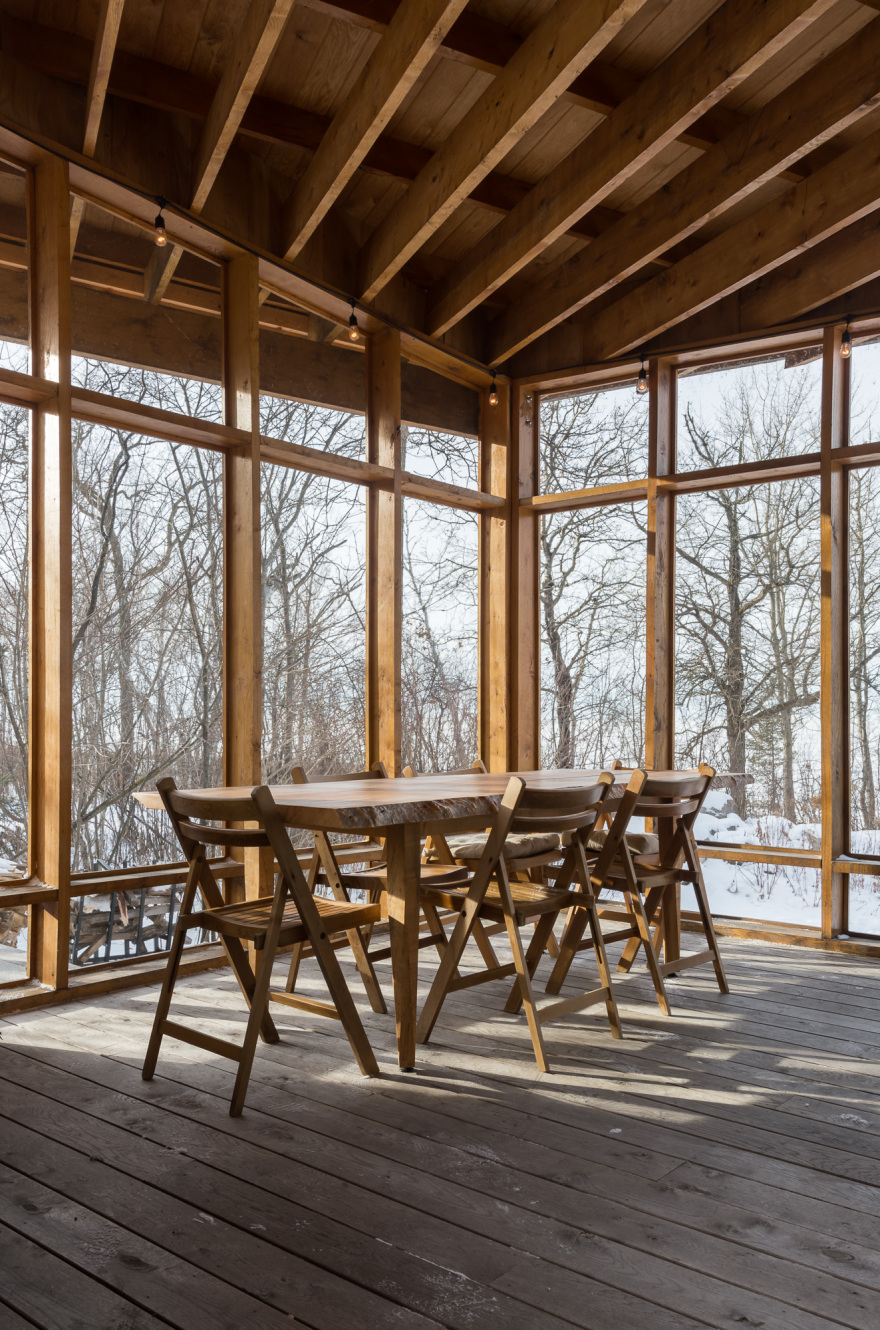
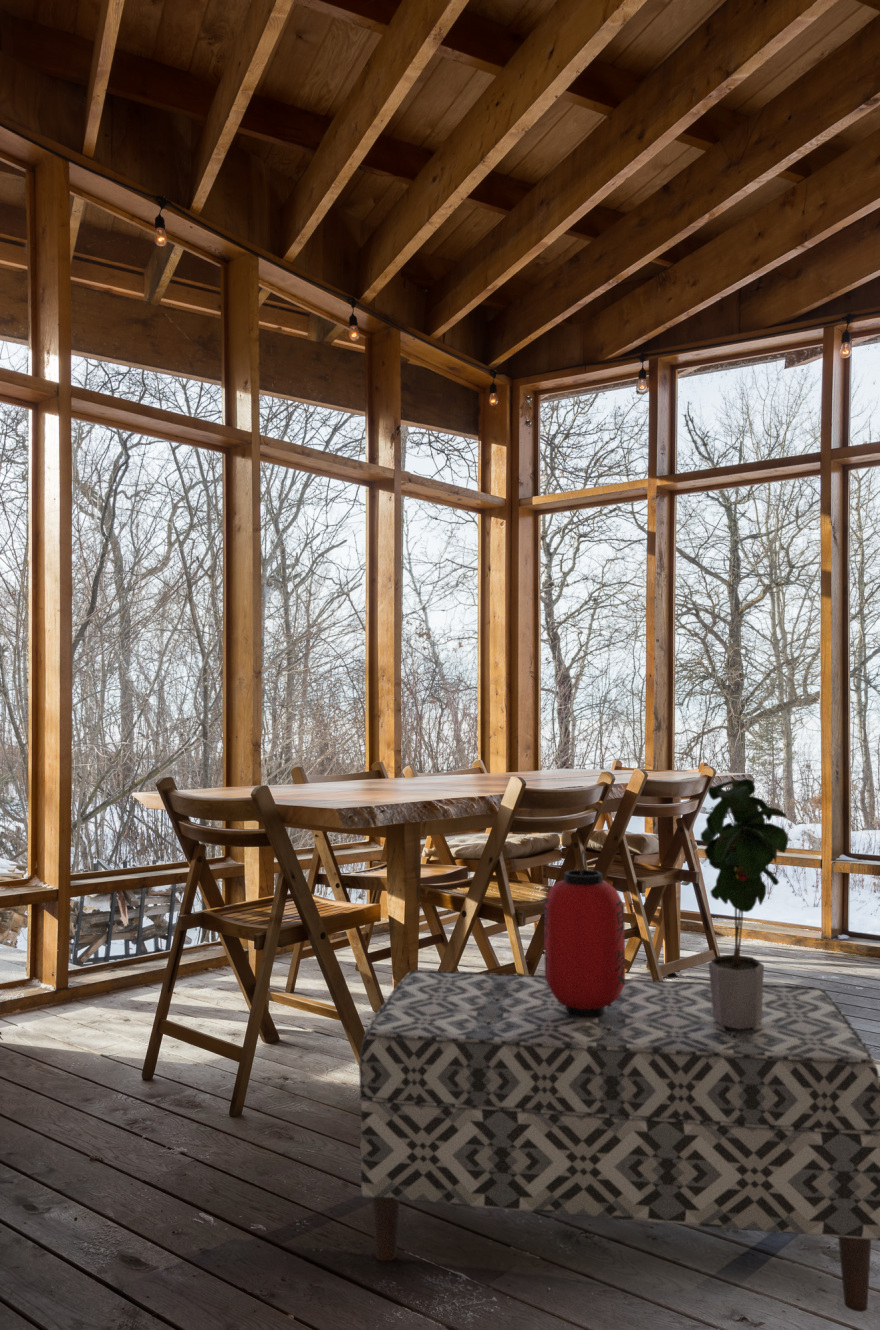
+ potted plant (742, 899)
+ bench (610, 1119)
+ lantern (584, 929)
